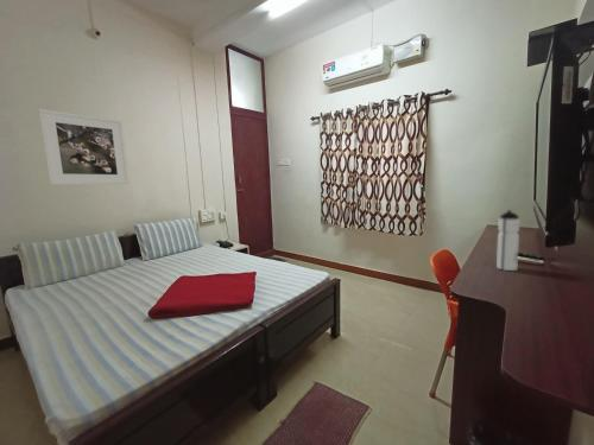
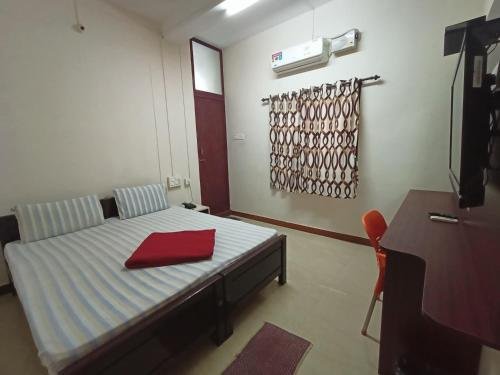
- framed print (88, 150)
- water bottle (507, 239)
